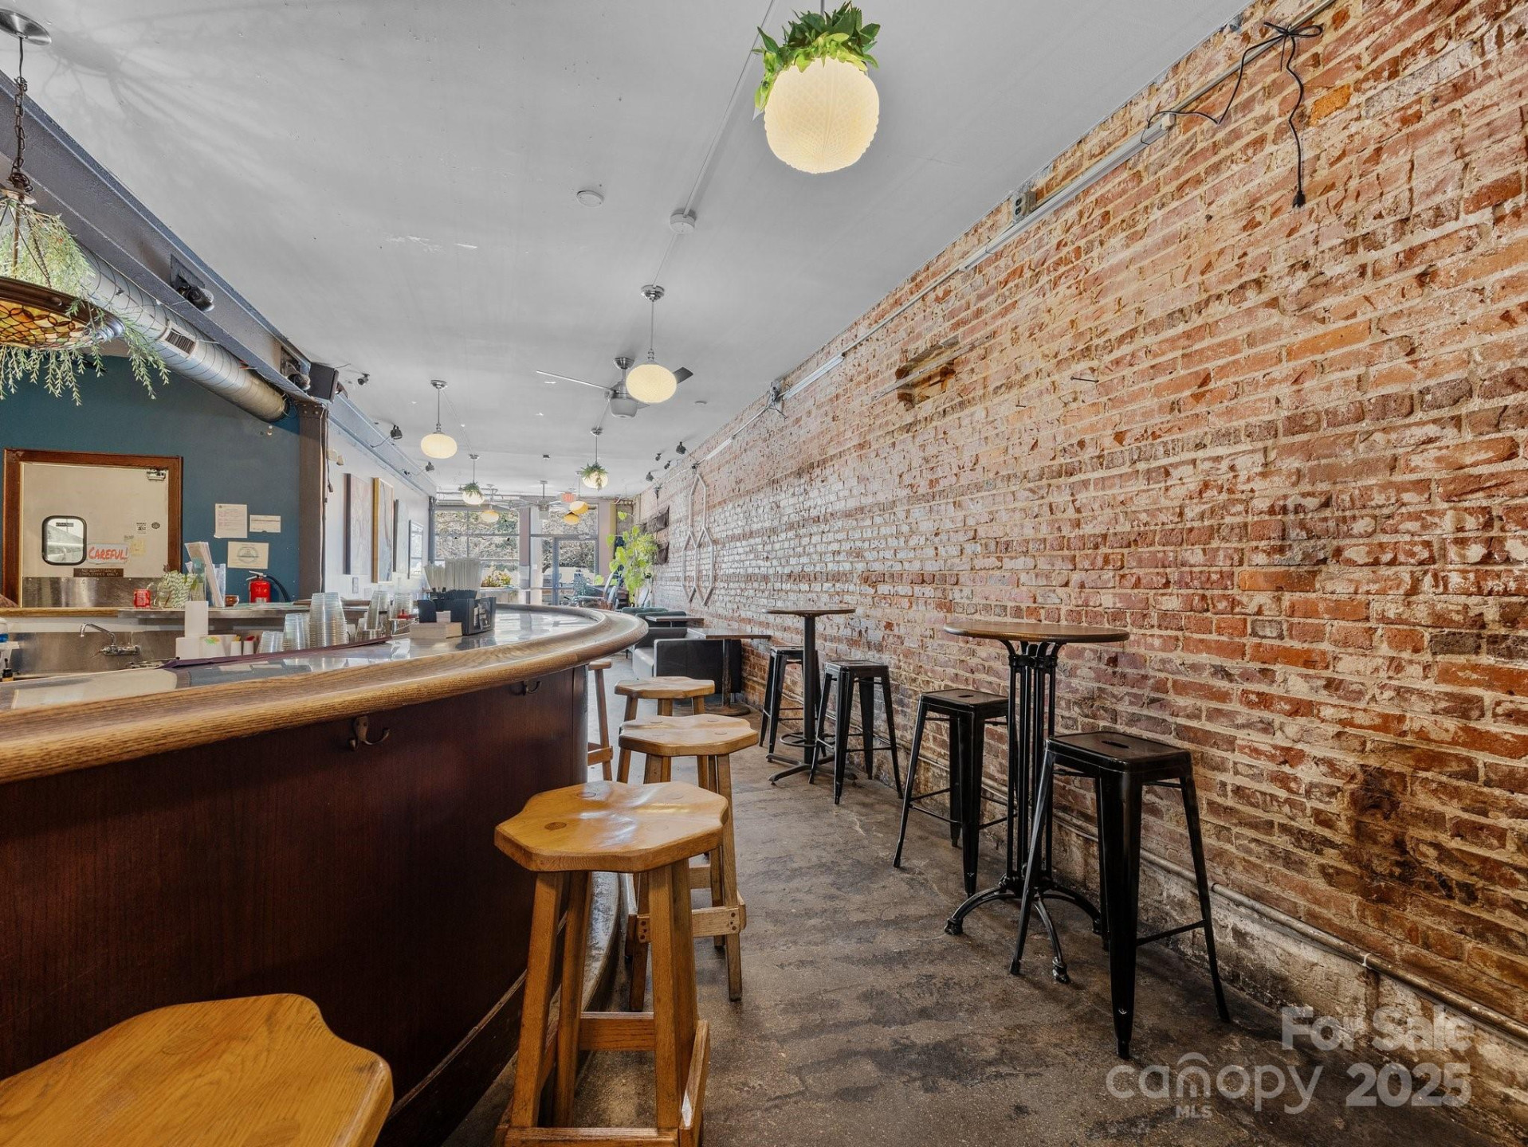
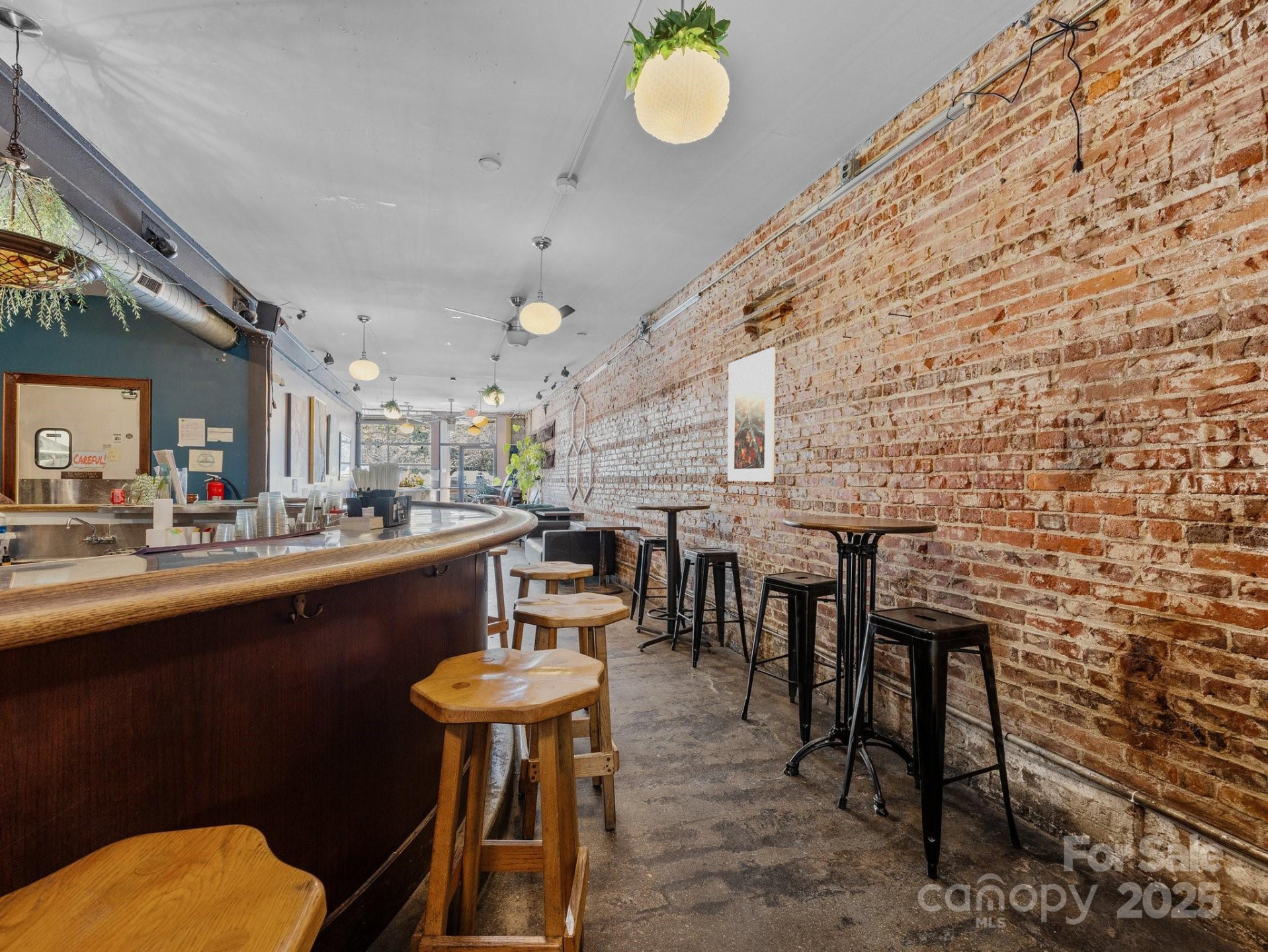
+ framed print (749, 418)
